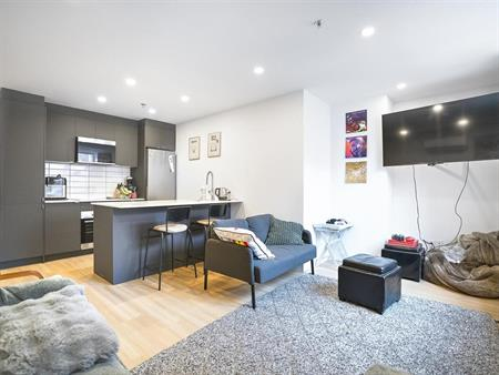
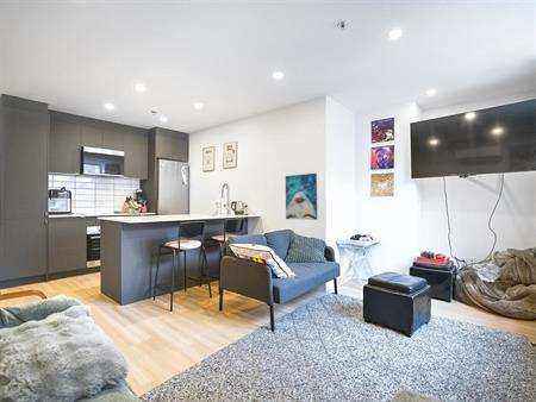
+ wall art (300, 196)
